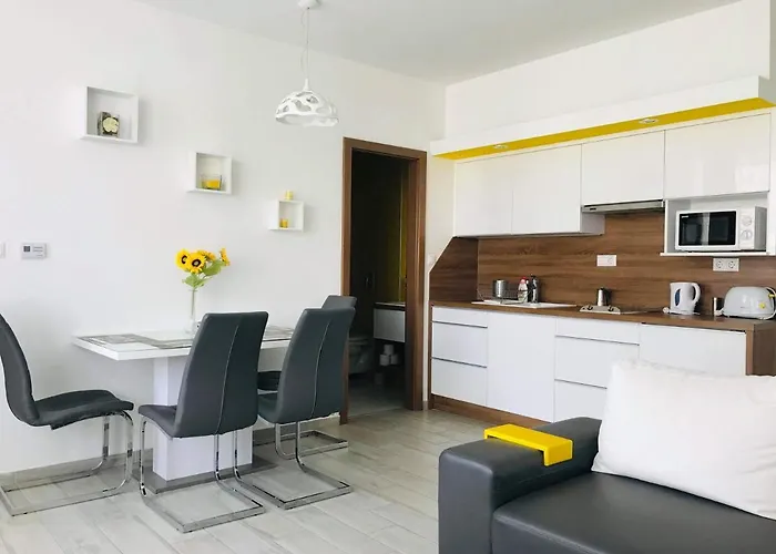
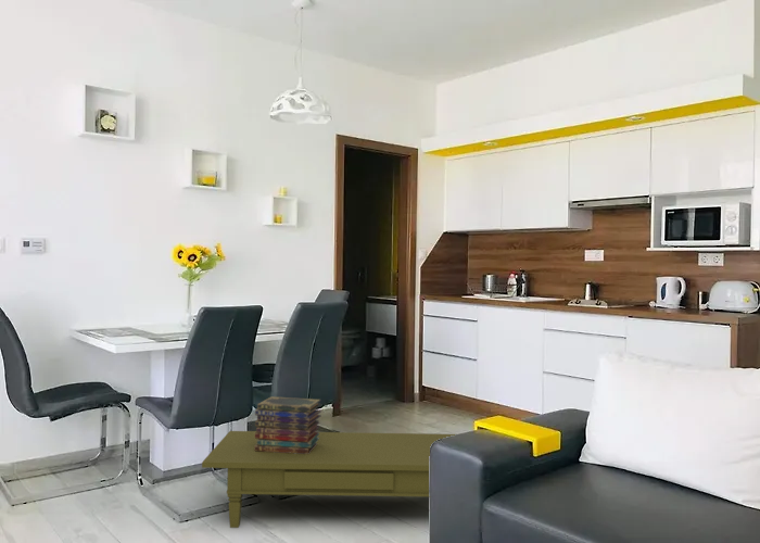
+ coffee table (341, 478)
+ book stack (289, 424)
